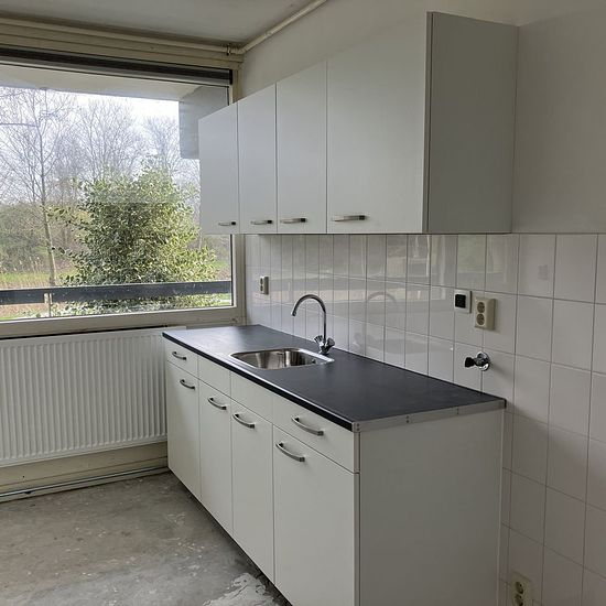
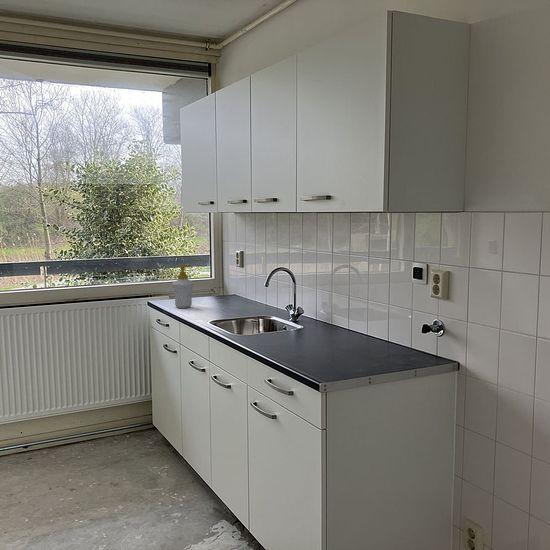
+ soap bottle (182, 285)
